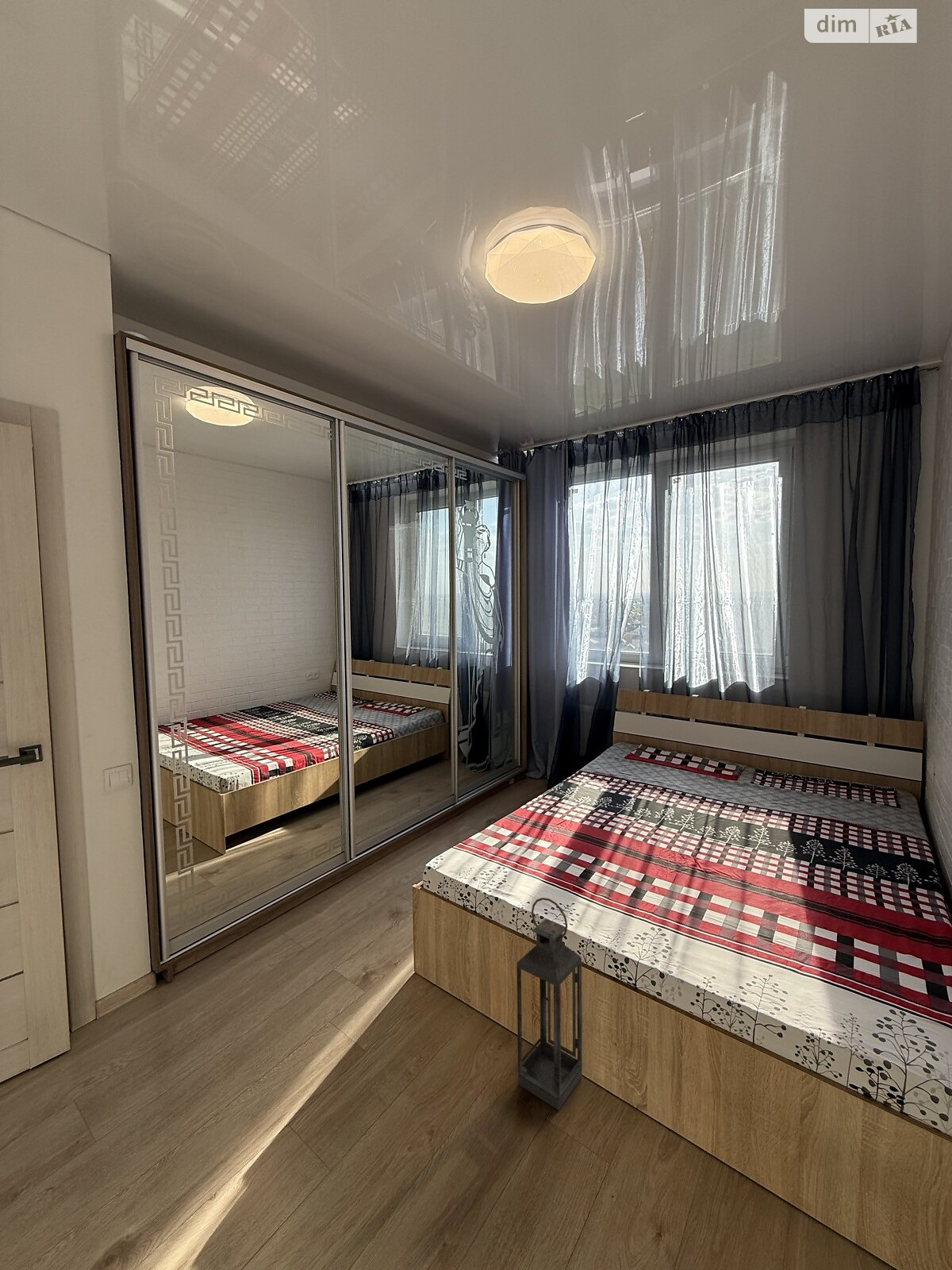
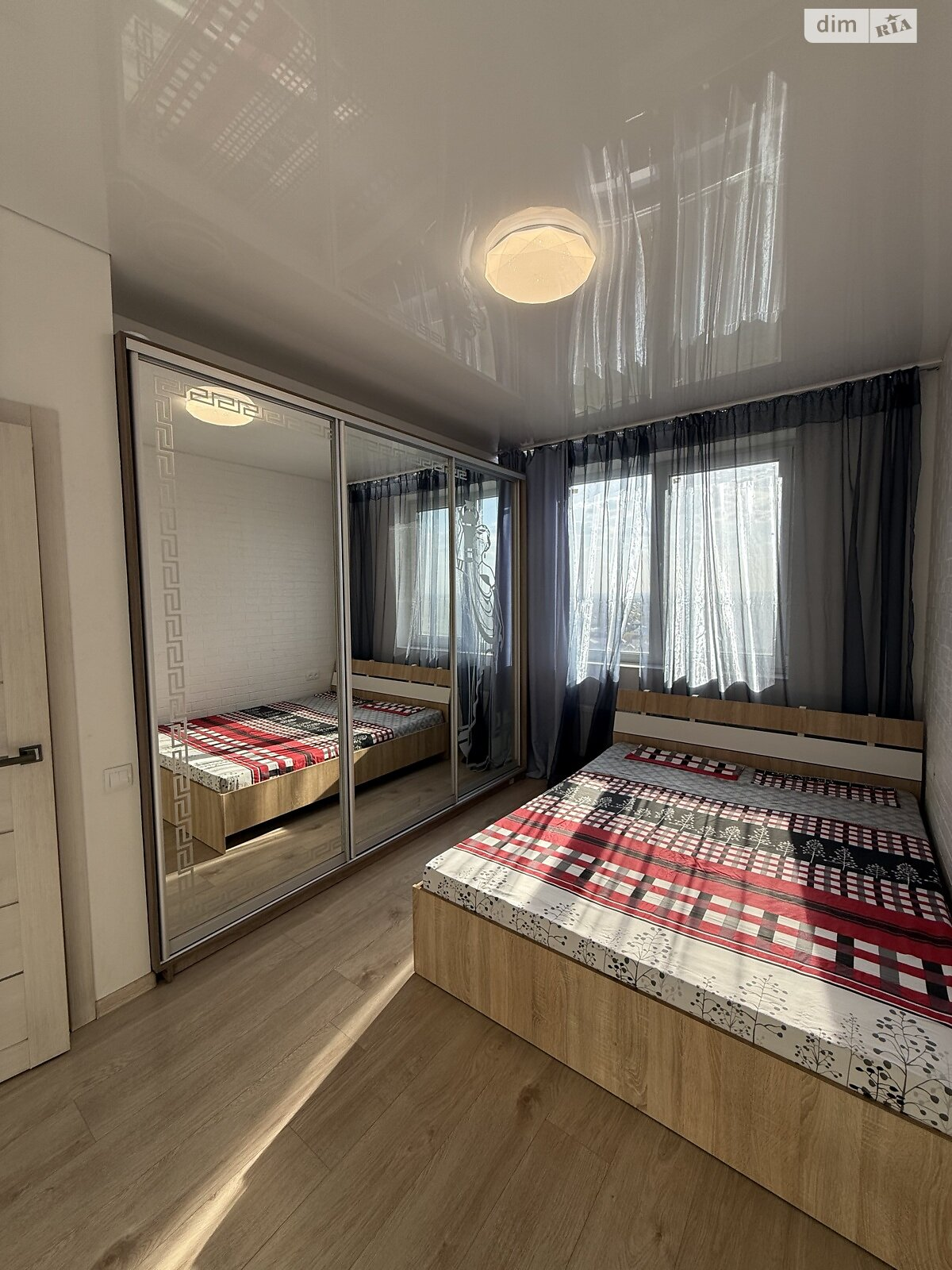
- lantern (550, 990)
